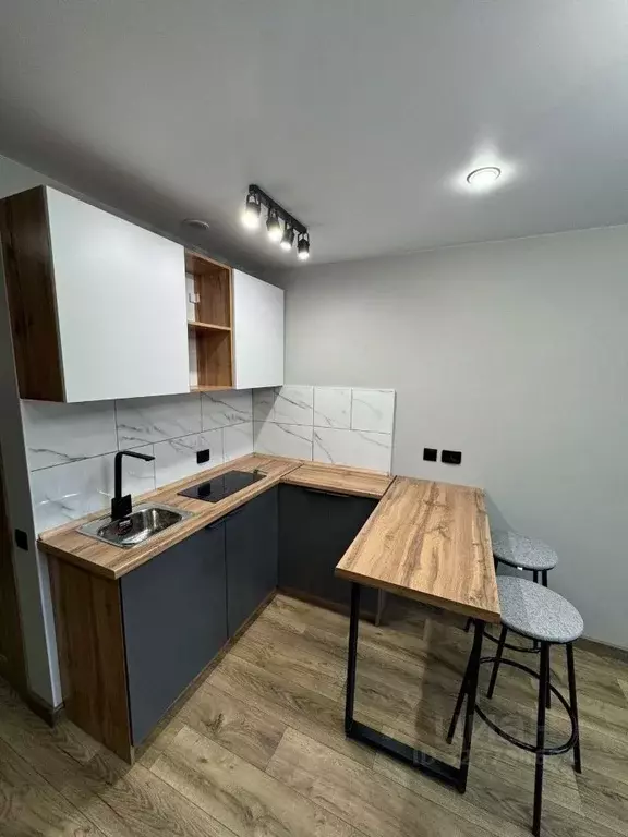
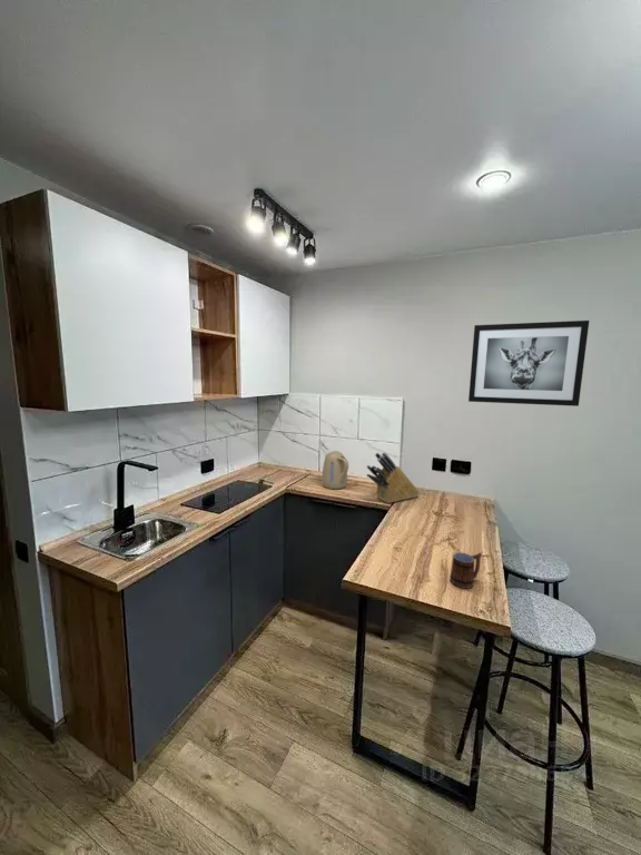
+ mug (466, 568)
+ knife block (393, 474)
+ kettle (335, 469)
+ wall art (523, 364)
